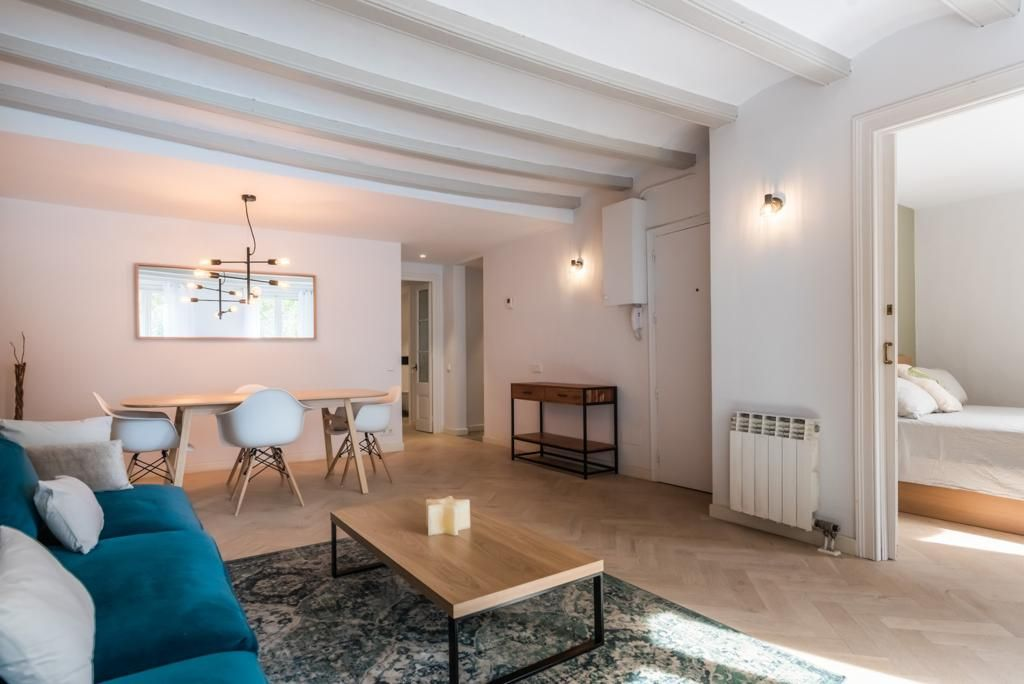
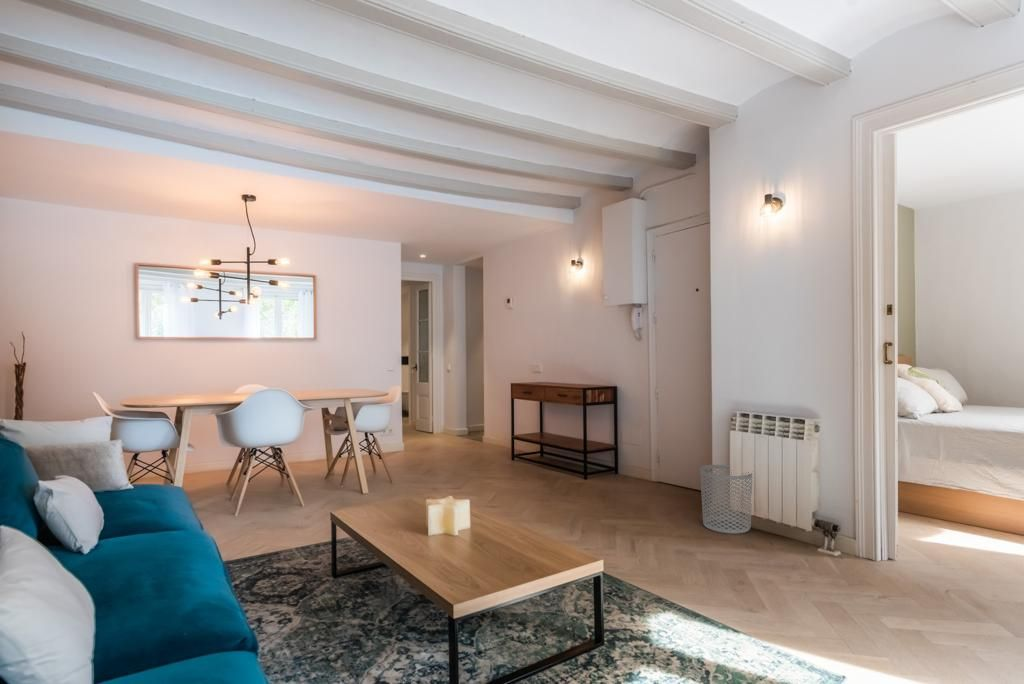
+ waste bin (726, 498)
